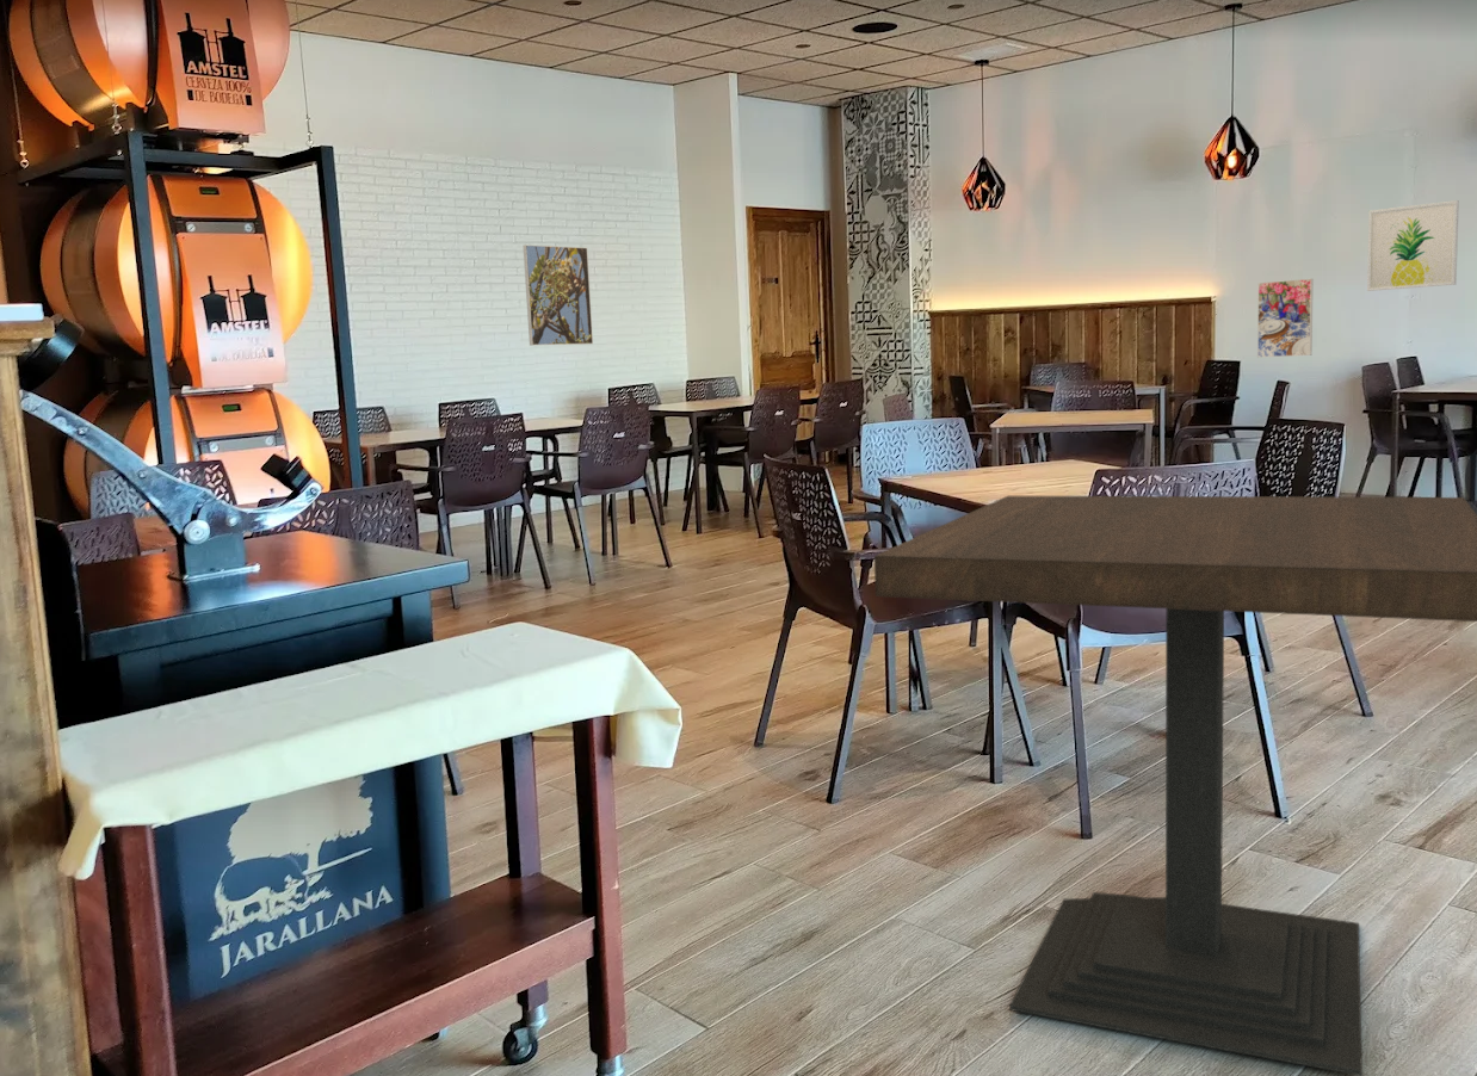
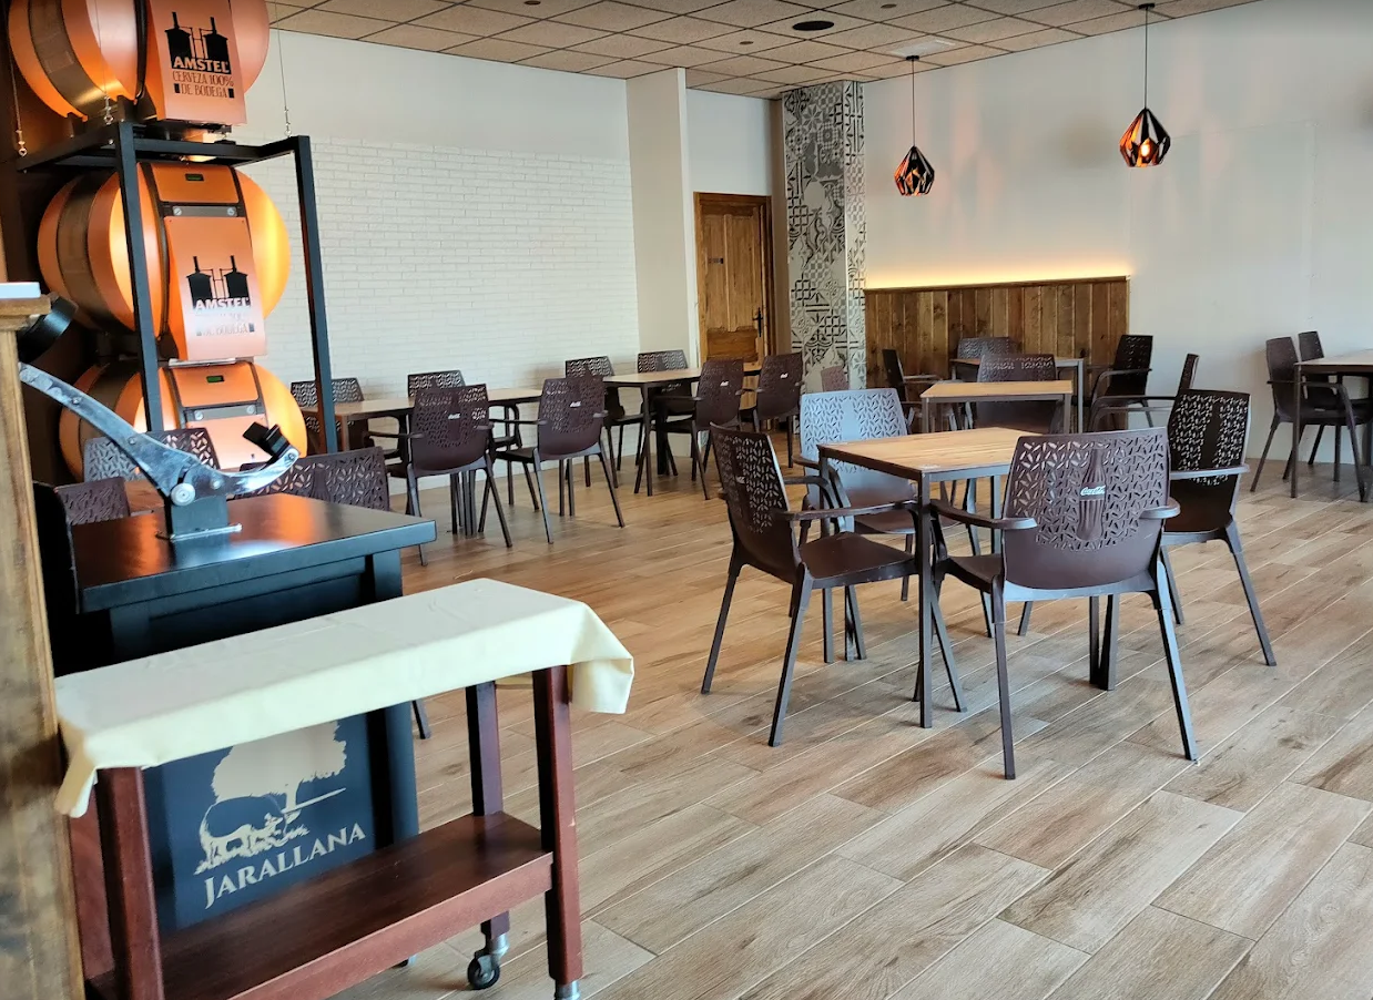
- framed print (1284, 319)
- dining table (1194, 750)
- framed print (558, 296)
- wall art (1411, 247)
